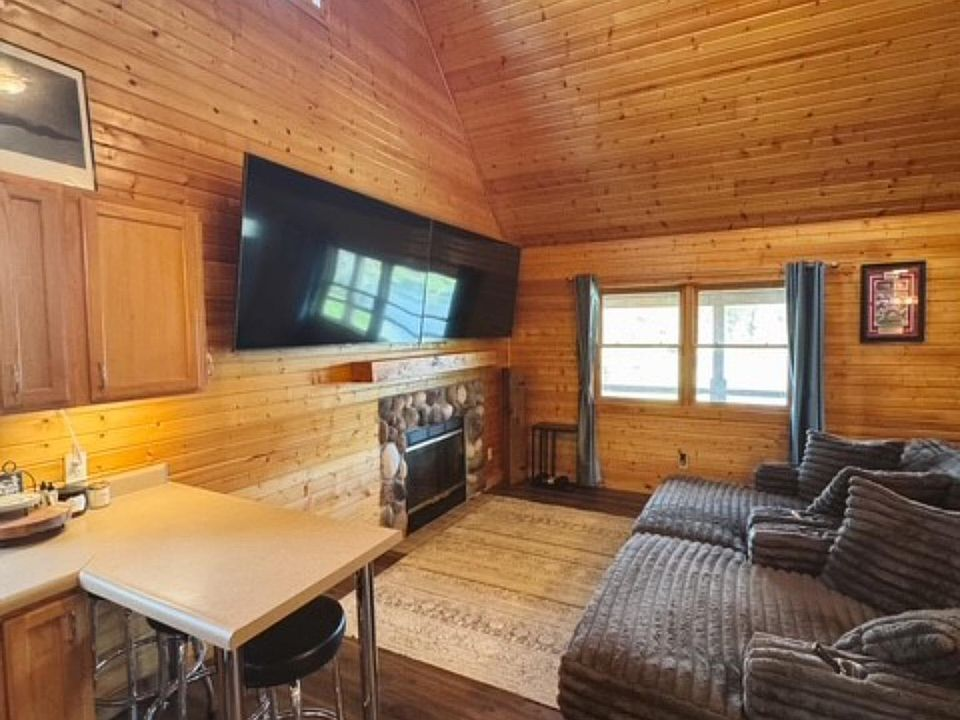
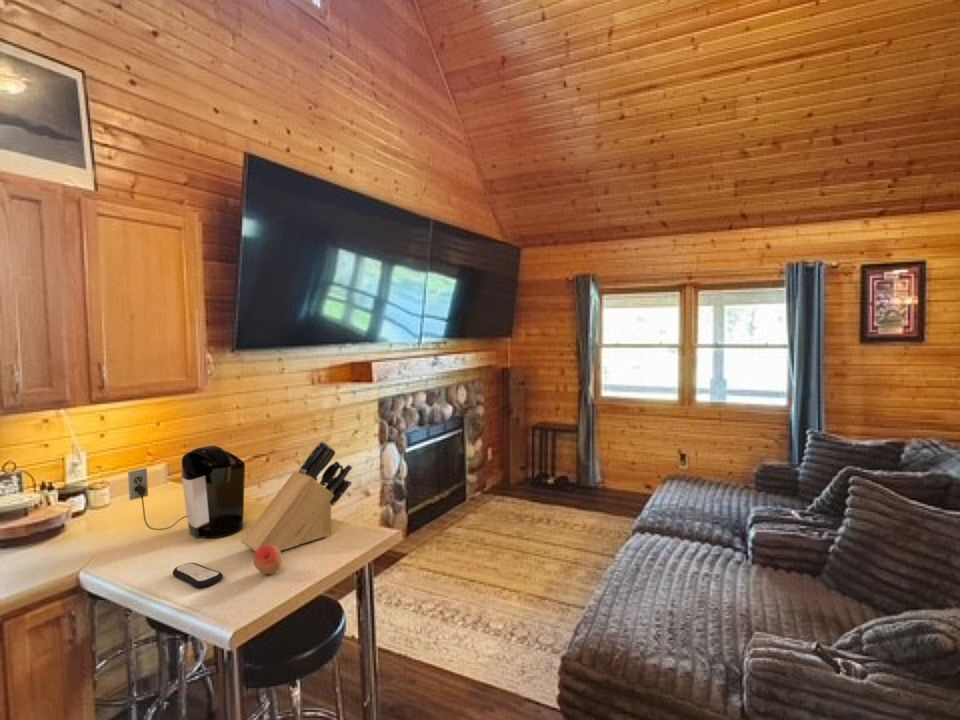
+ fruit (267, 559)
+ coffee maker (196, 491)
+ remote control (196, 574)
+ knife block (299, 493)
